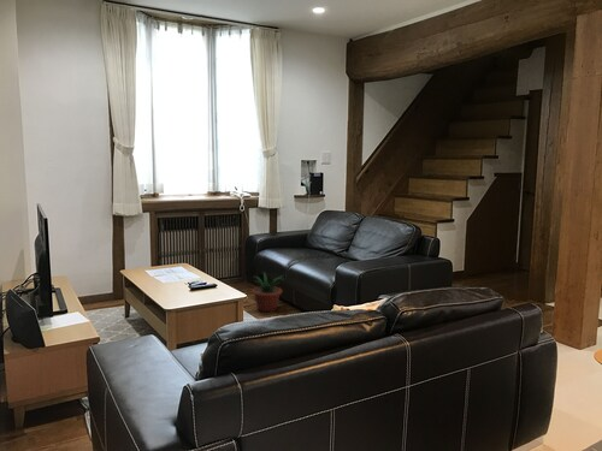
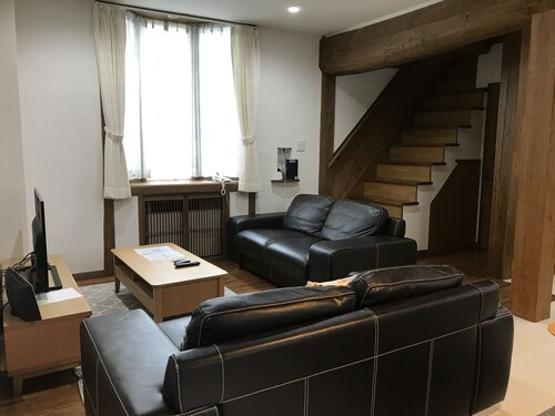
- potted plant (268, 291)
